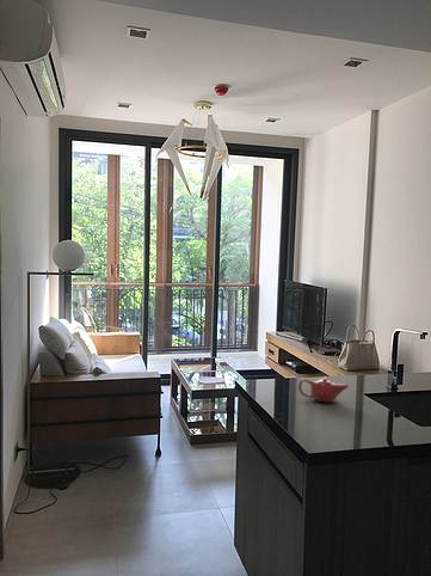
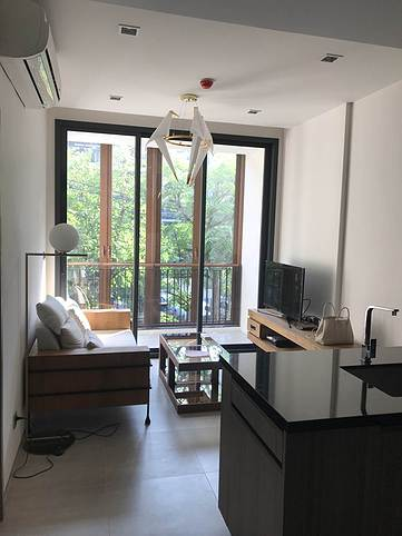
- teapot (322, 388)
